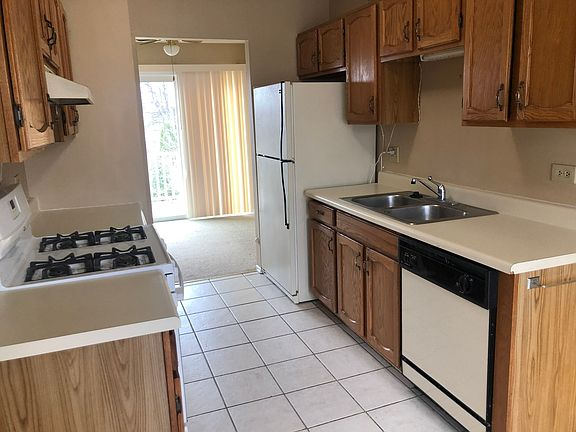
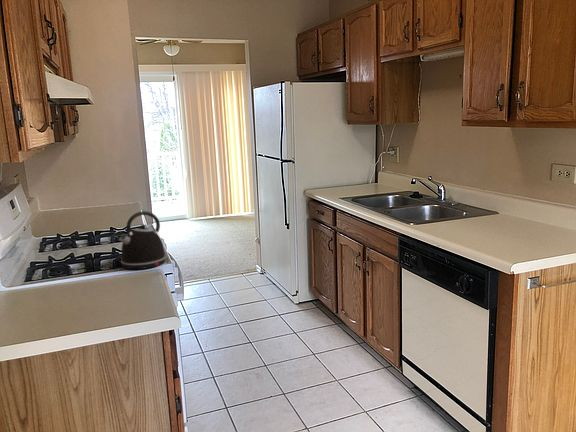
+ kettle (141, 237)
